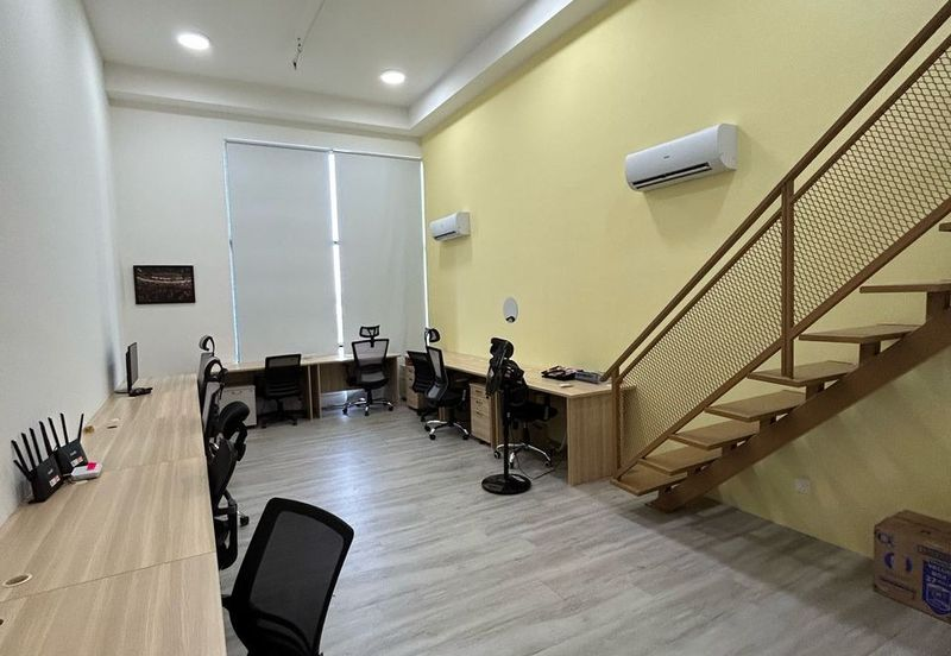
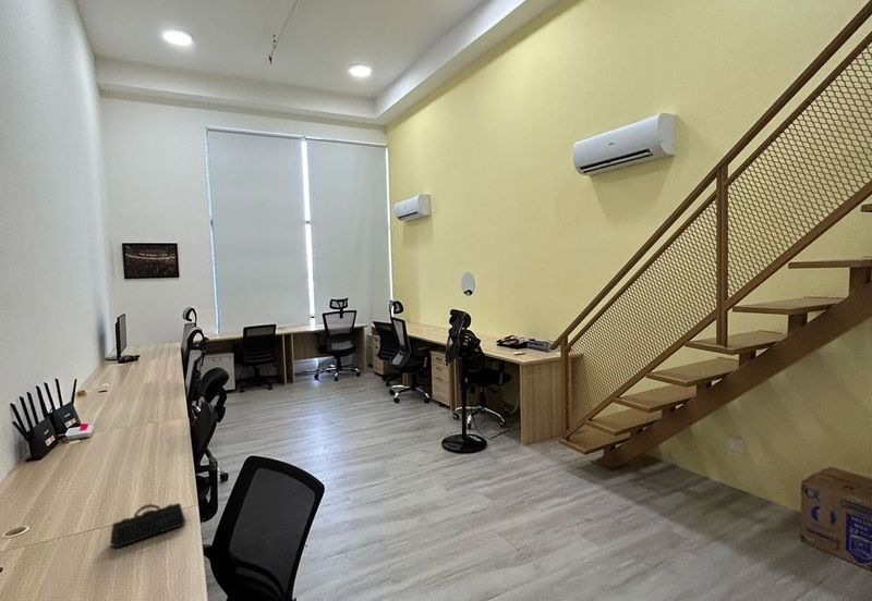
+ pencil case (148, 518)
